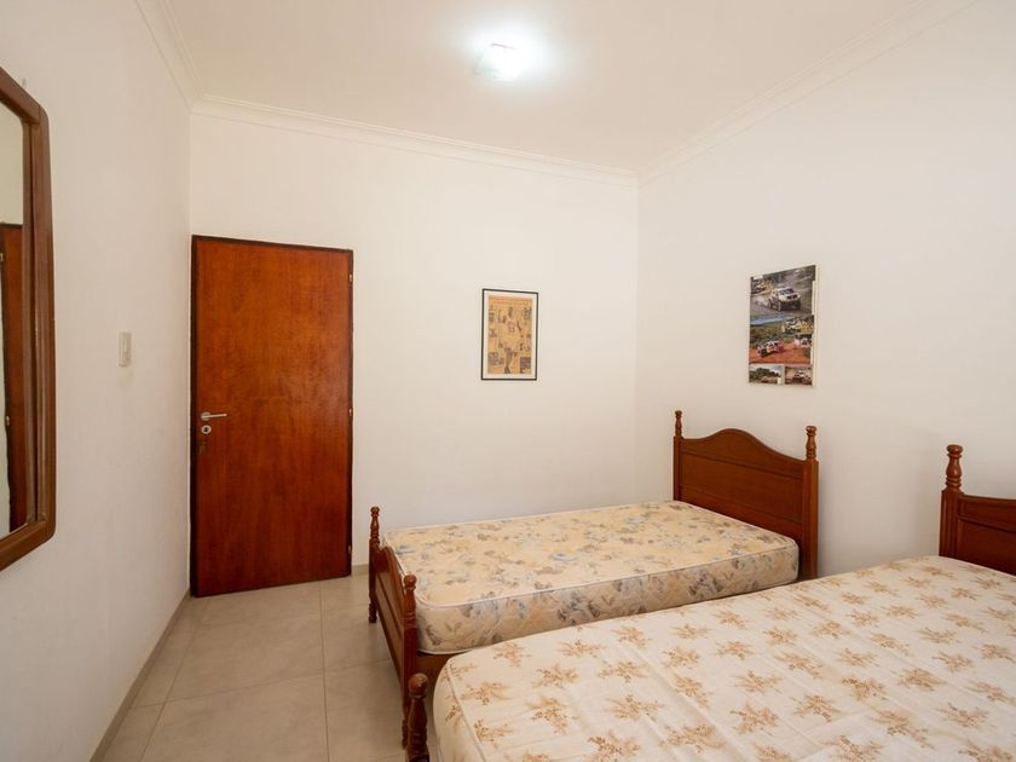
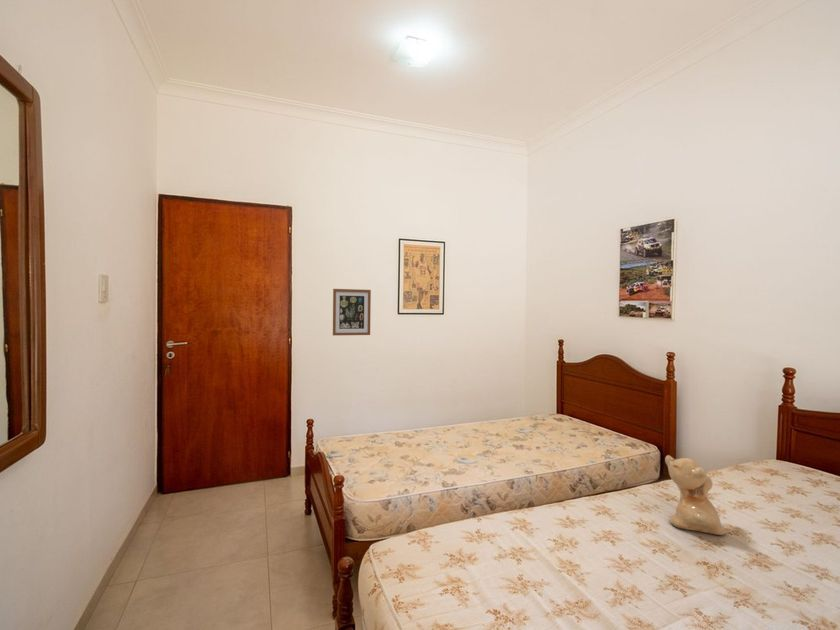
+ teddy bear (694, 492)
+ wall art (352, 312)
